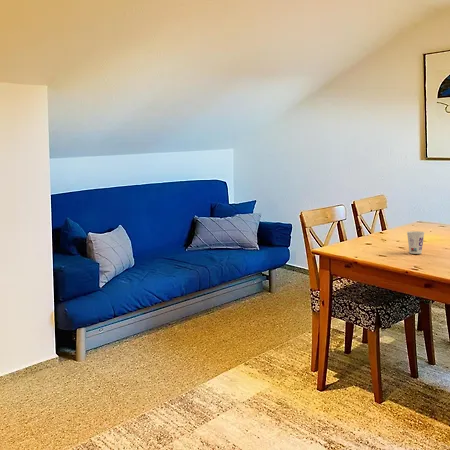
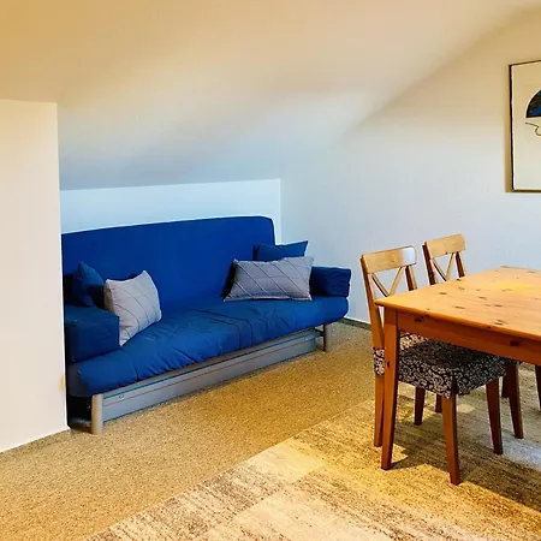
- cup (415, 242)
